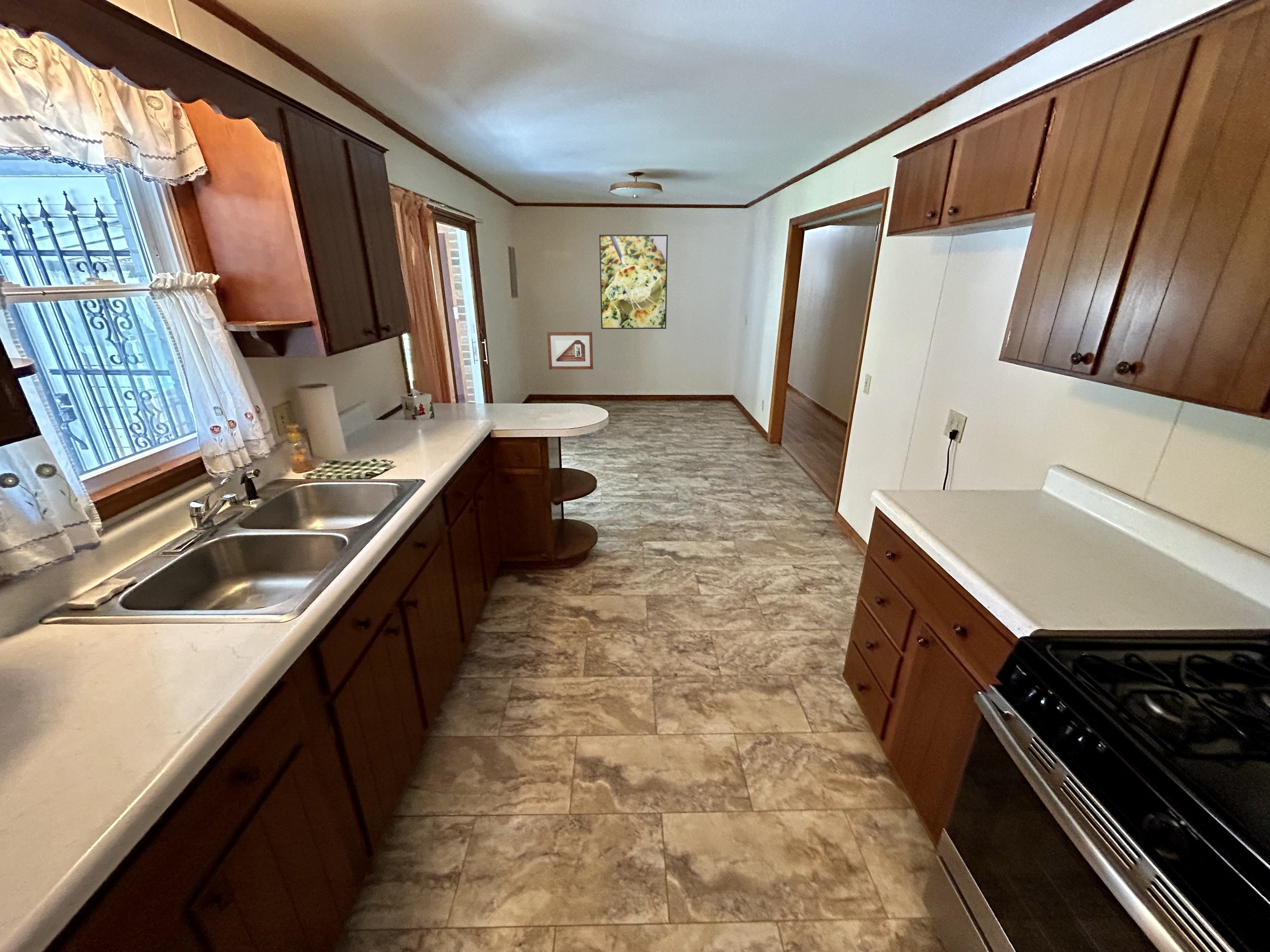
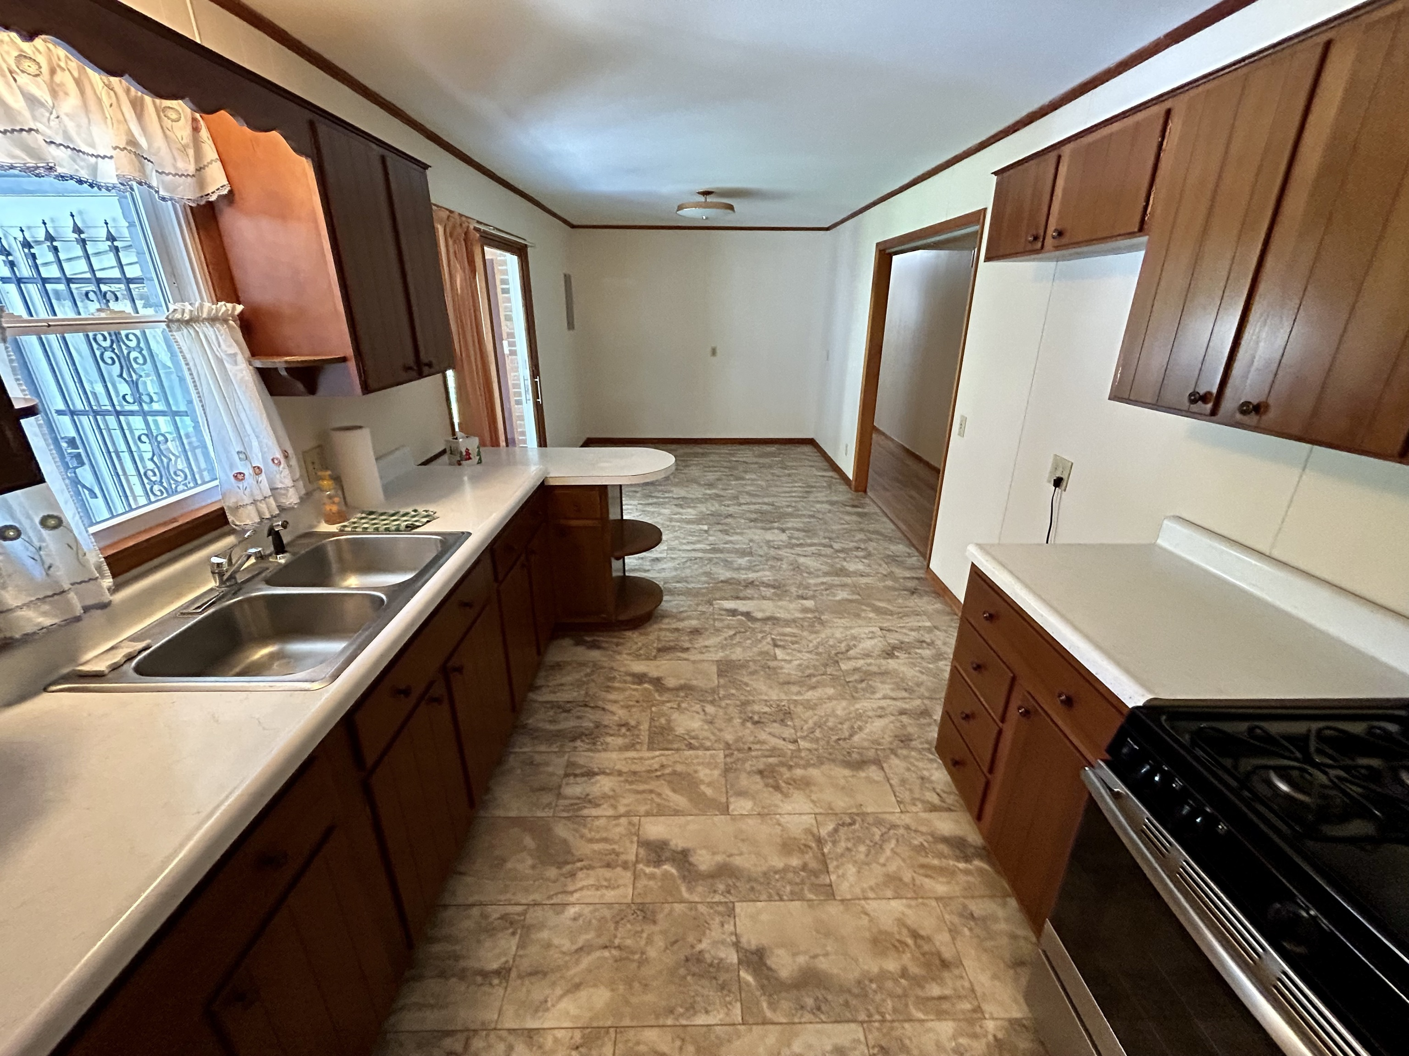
- picture frame (570, 351)
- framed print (633, 283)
